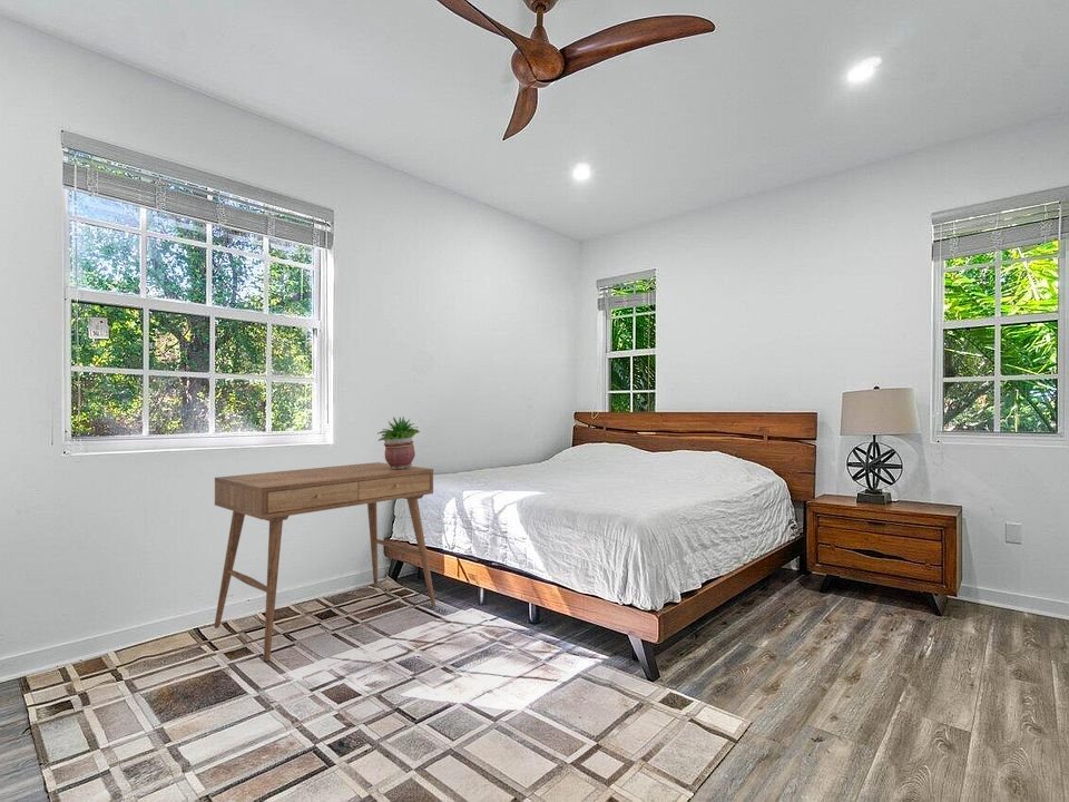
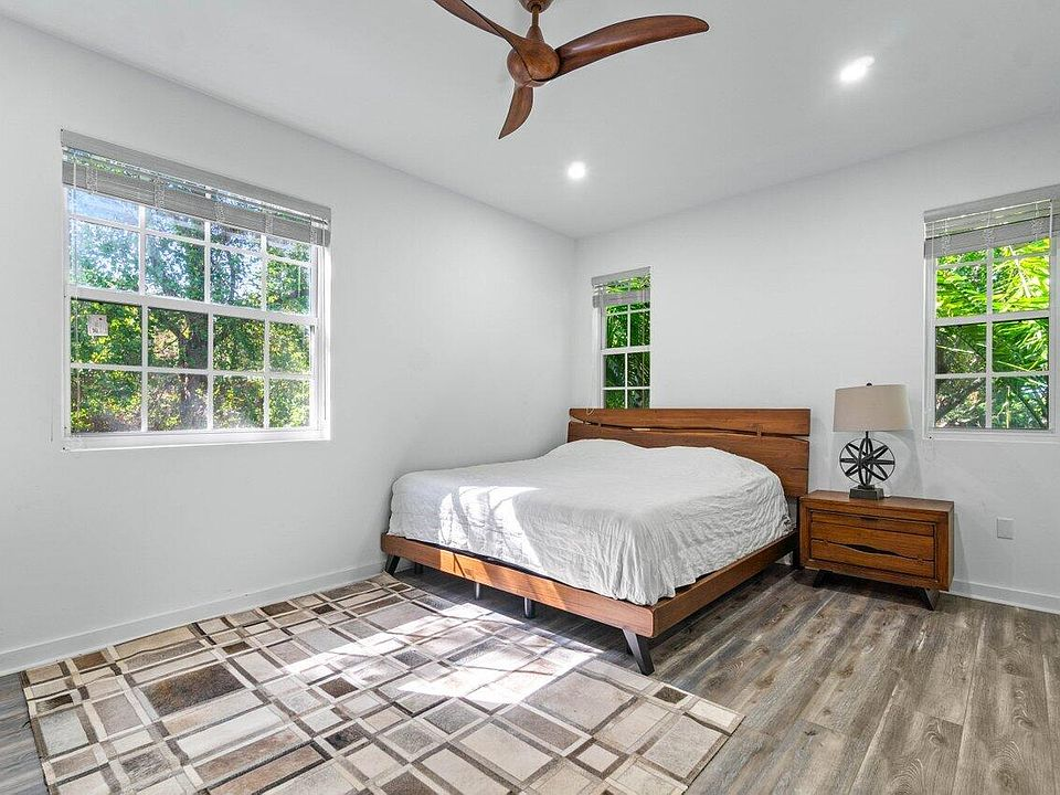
- potted plant (398, 441)
- desk (327, 509)
